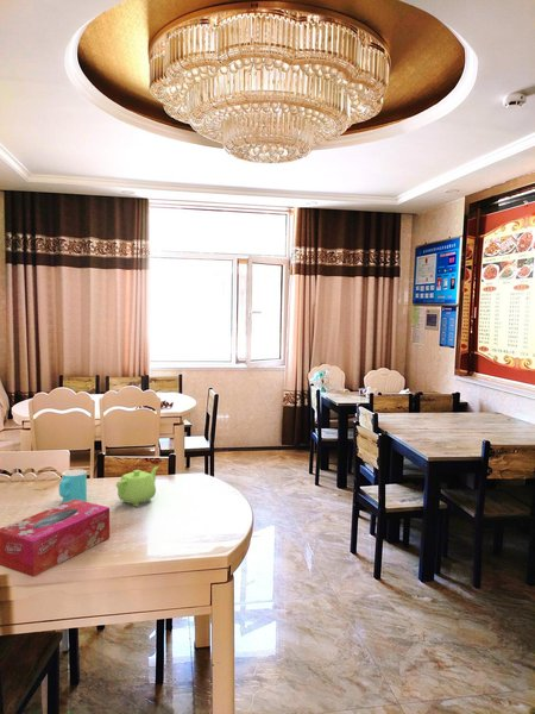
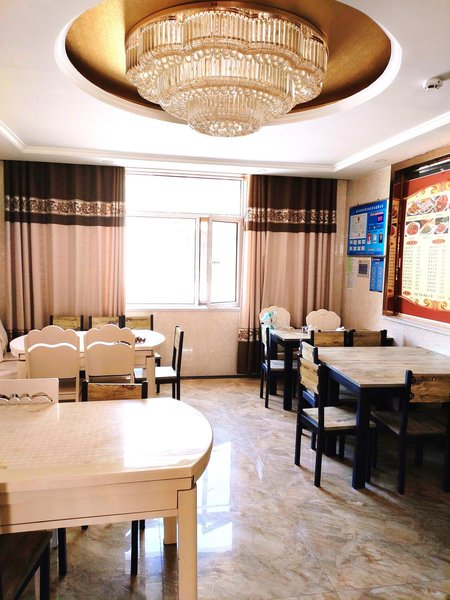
- teapot (138, 484)
- tissue box (56, 533)
- cup (70, 488)
